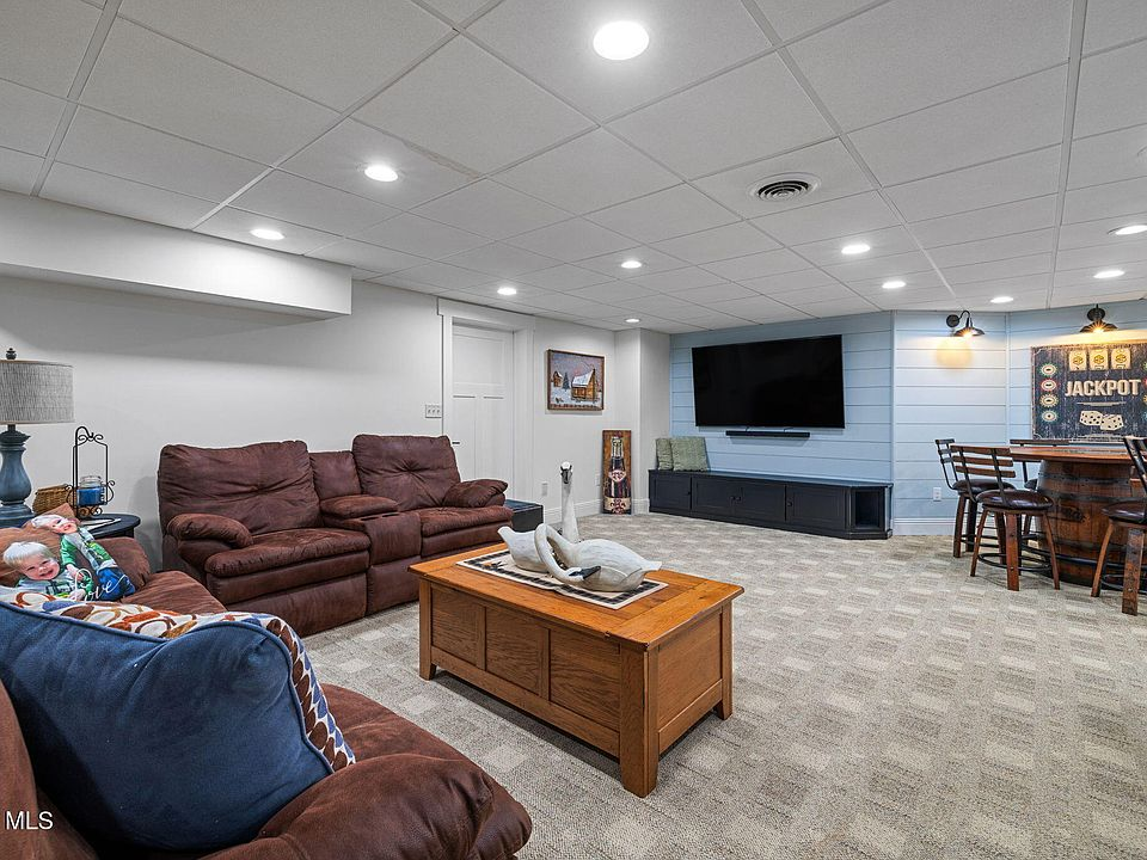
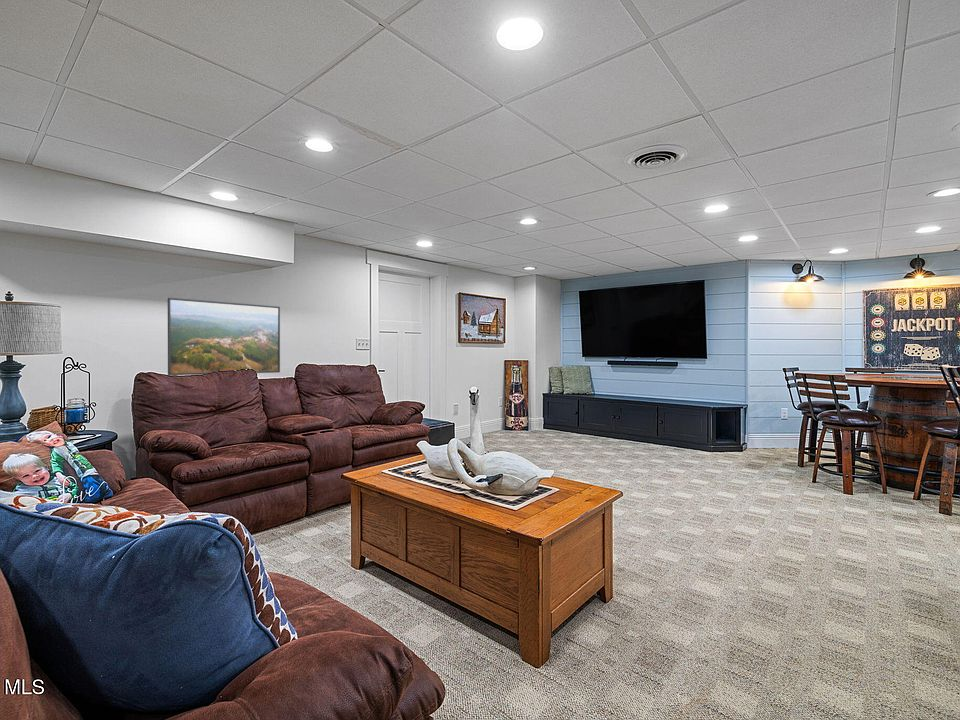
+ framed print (228, 338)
